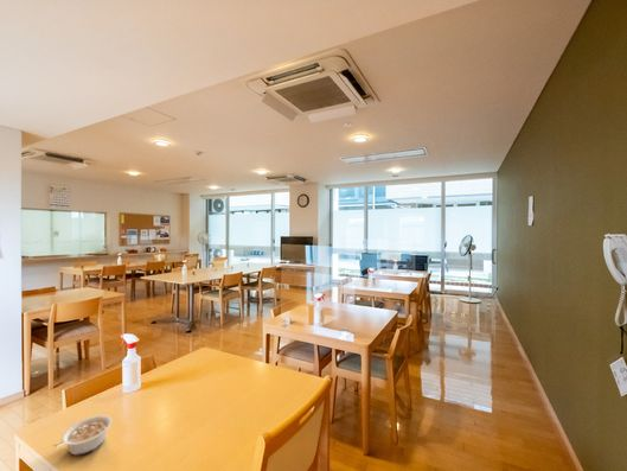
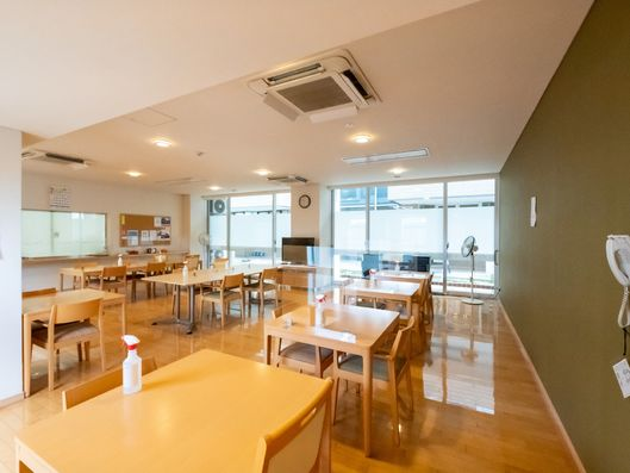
- legume (87, 435)
